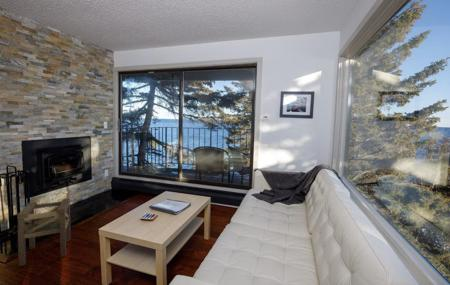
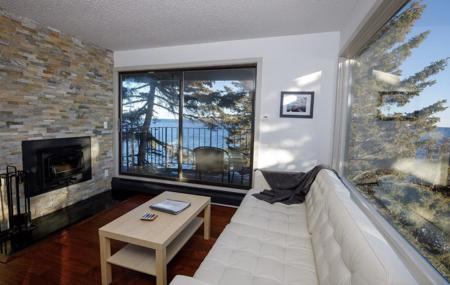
- stool (47, 229)
